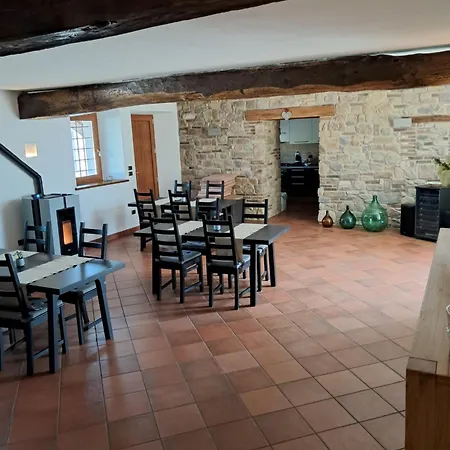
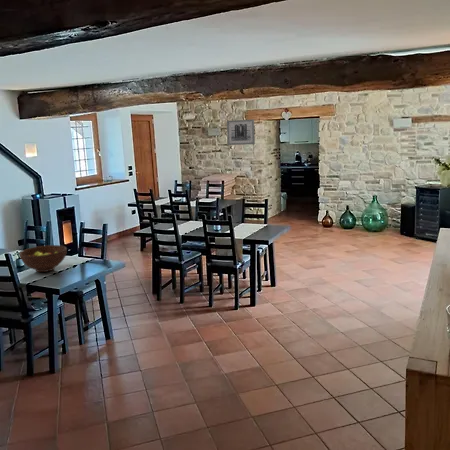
+ fruit bowl (44, 260)
+ wall art (240, 132)
